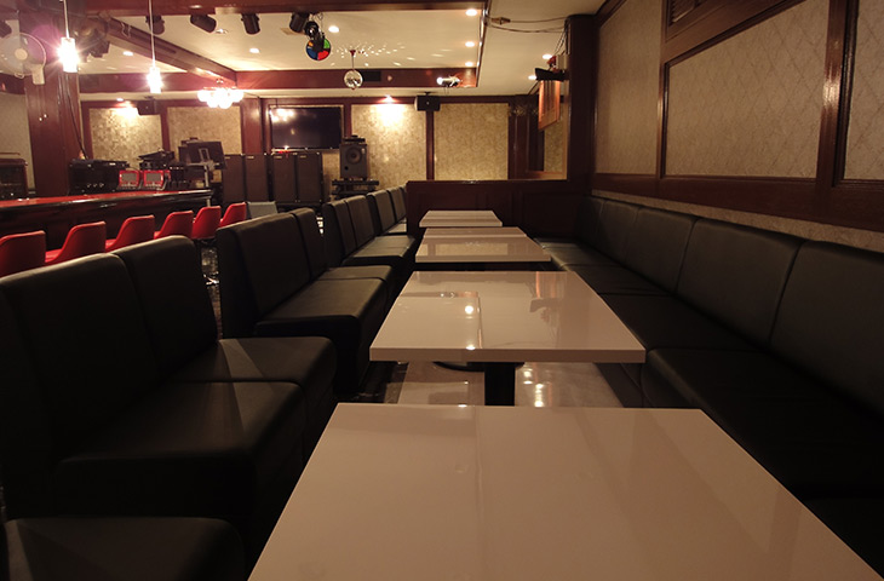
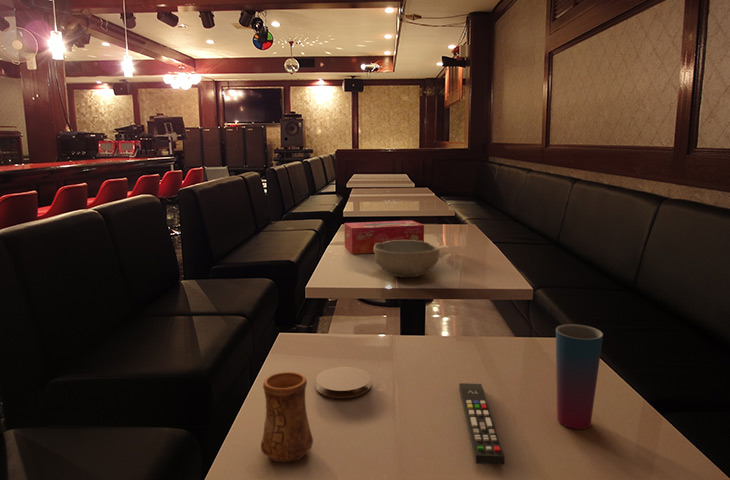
+ tissue box (383, 236)
+ cup (286, 416)
+ coaster (343, 381)
+ bowl (406, 260)
+ cup (576, 376)
+ remote control (478, 418)
